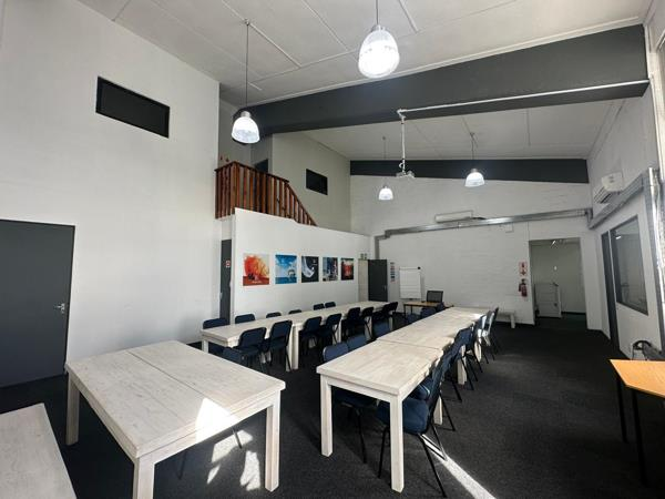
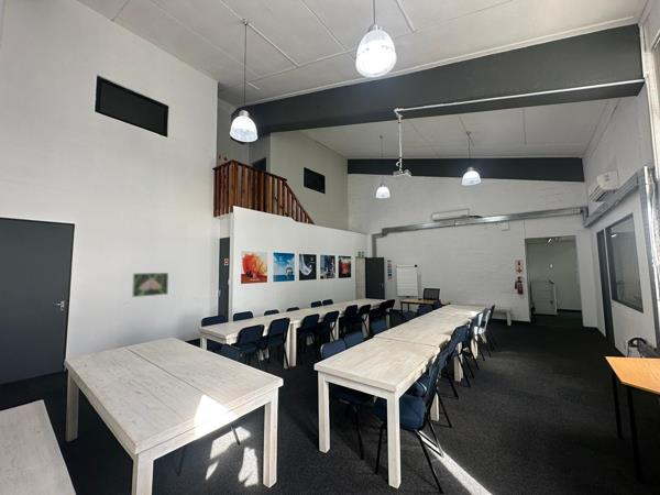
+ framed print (151, 284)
